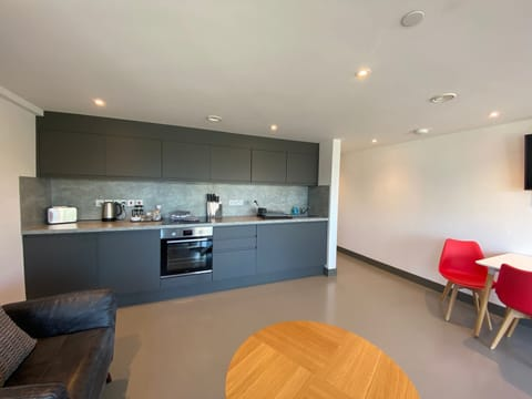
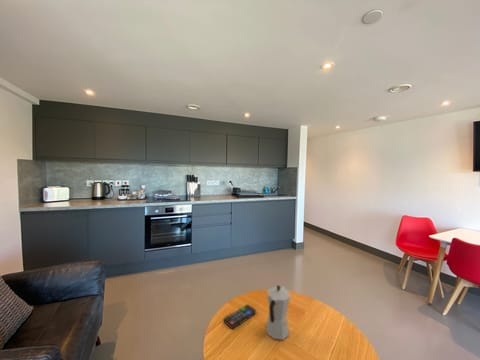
+ moka pot (277, 310)
+ remote control (240, 315)
